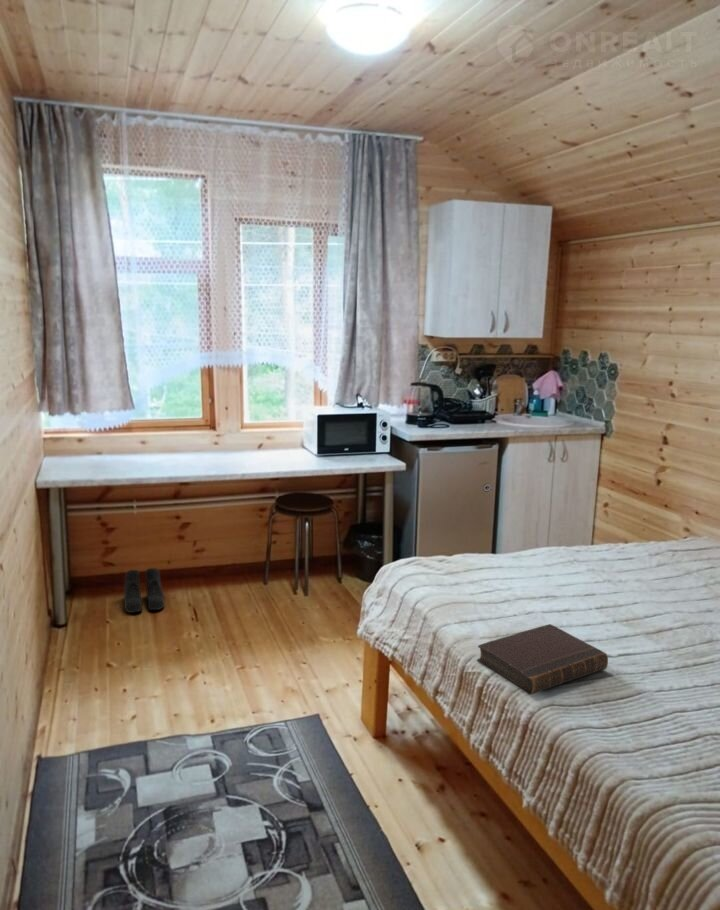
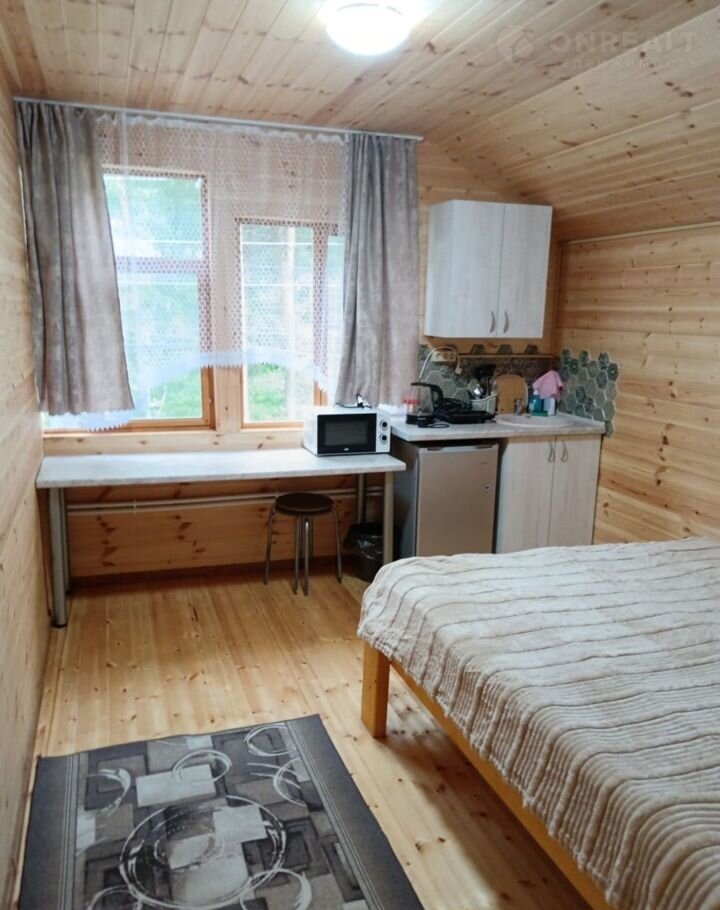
- boots (146, 587)
- book (542, 657)
